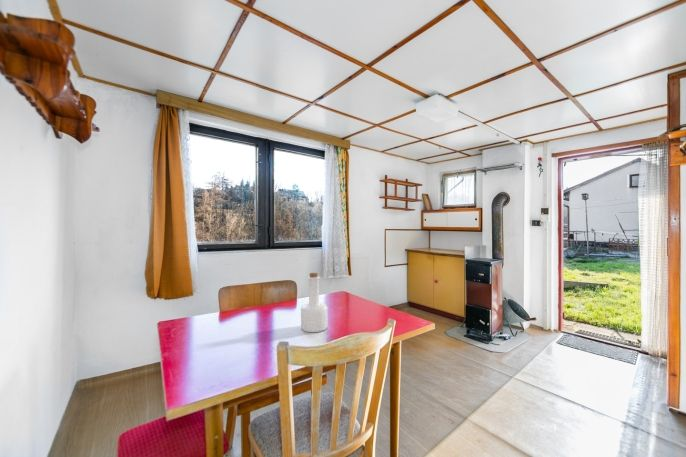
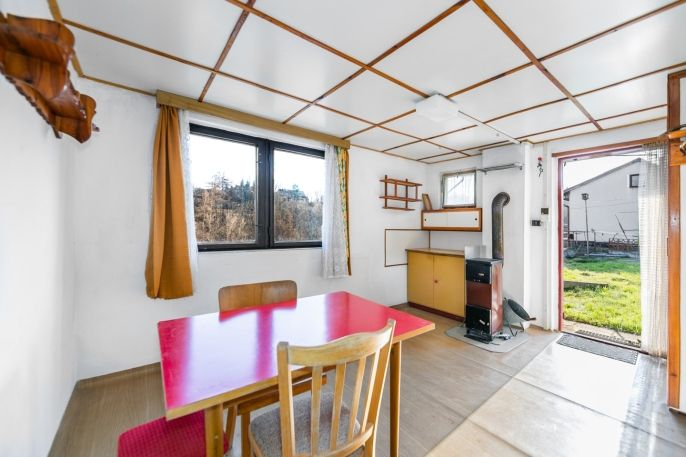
- bottle (314, 300)
